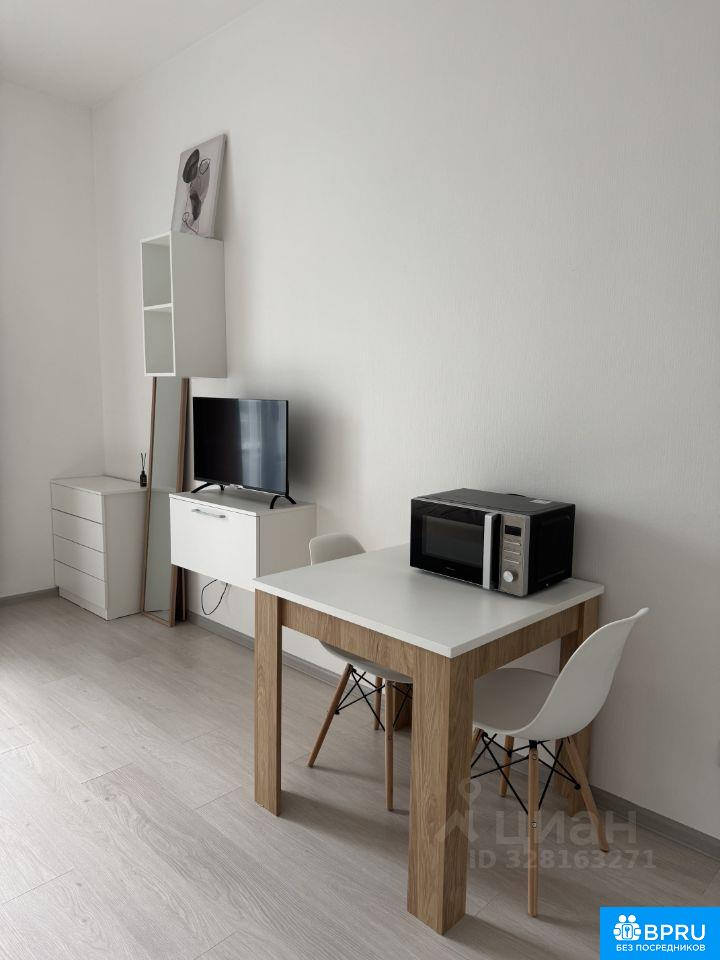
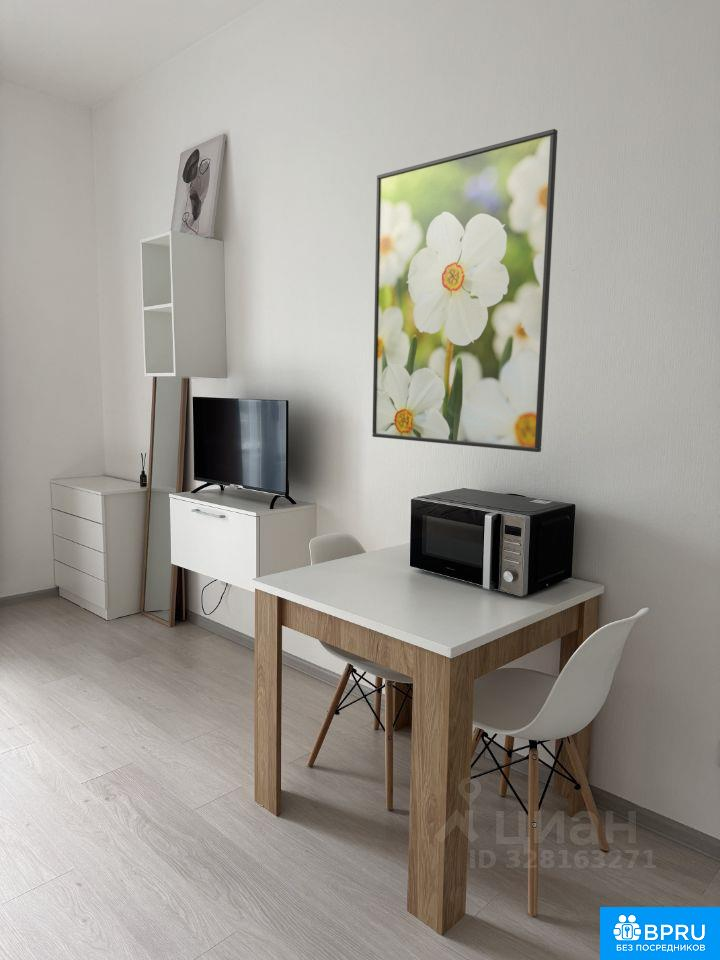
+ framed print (452, 303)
